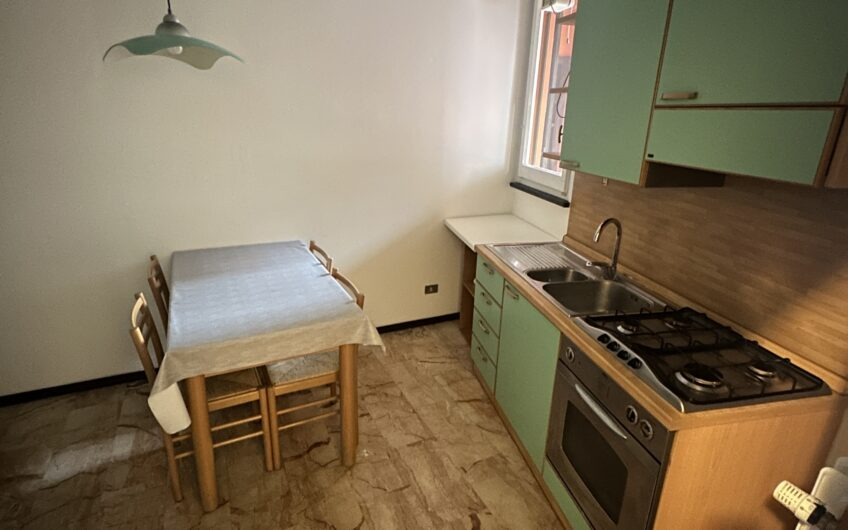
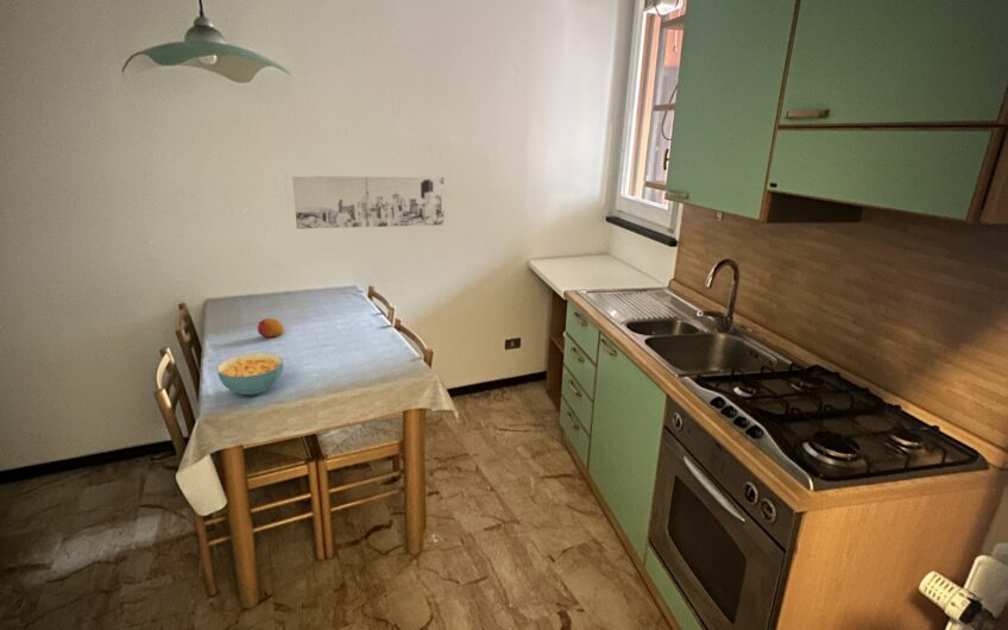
+ cereal bowl (252, 377)
+ wall art (372, 201)
+ fruit (270, 327)
